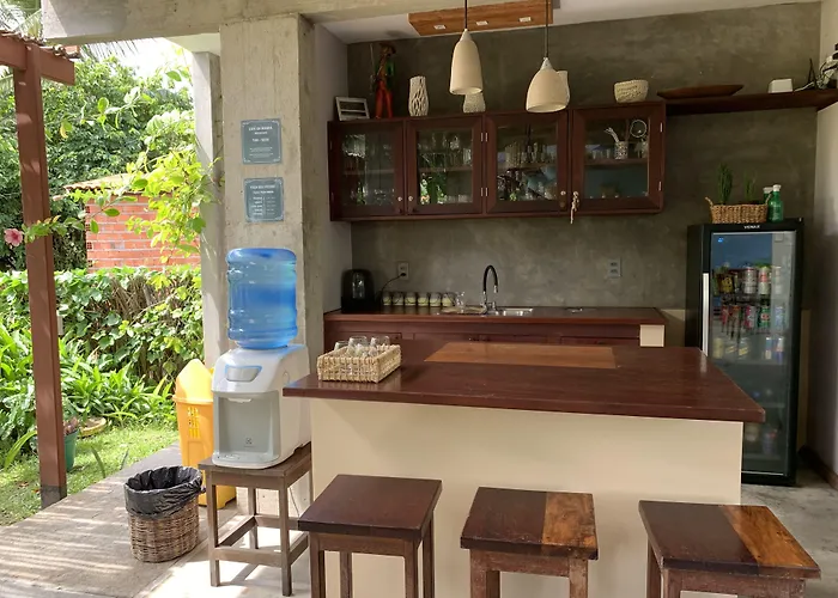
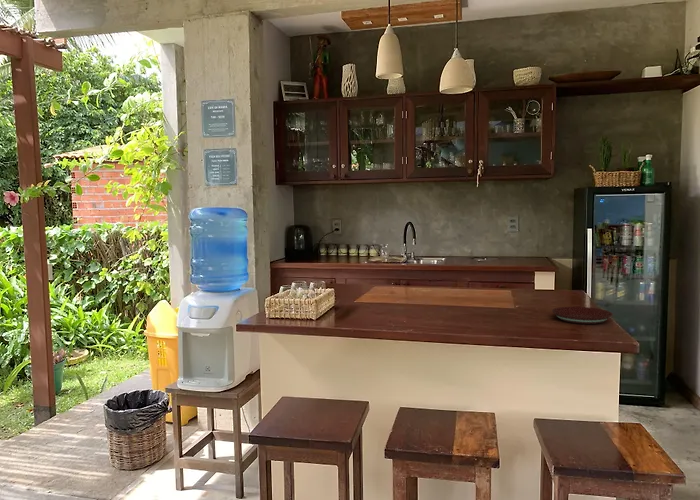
+ plate (581, 315)
